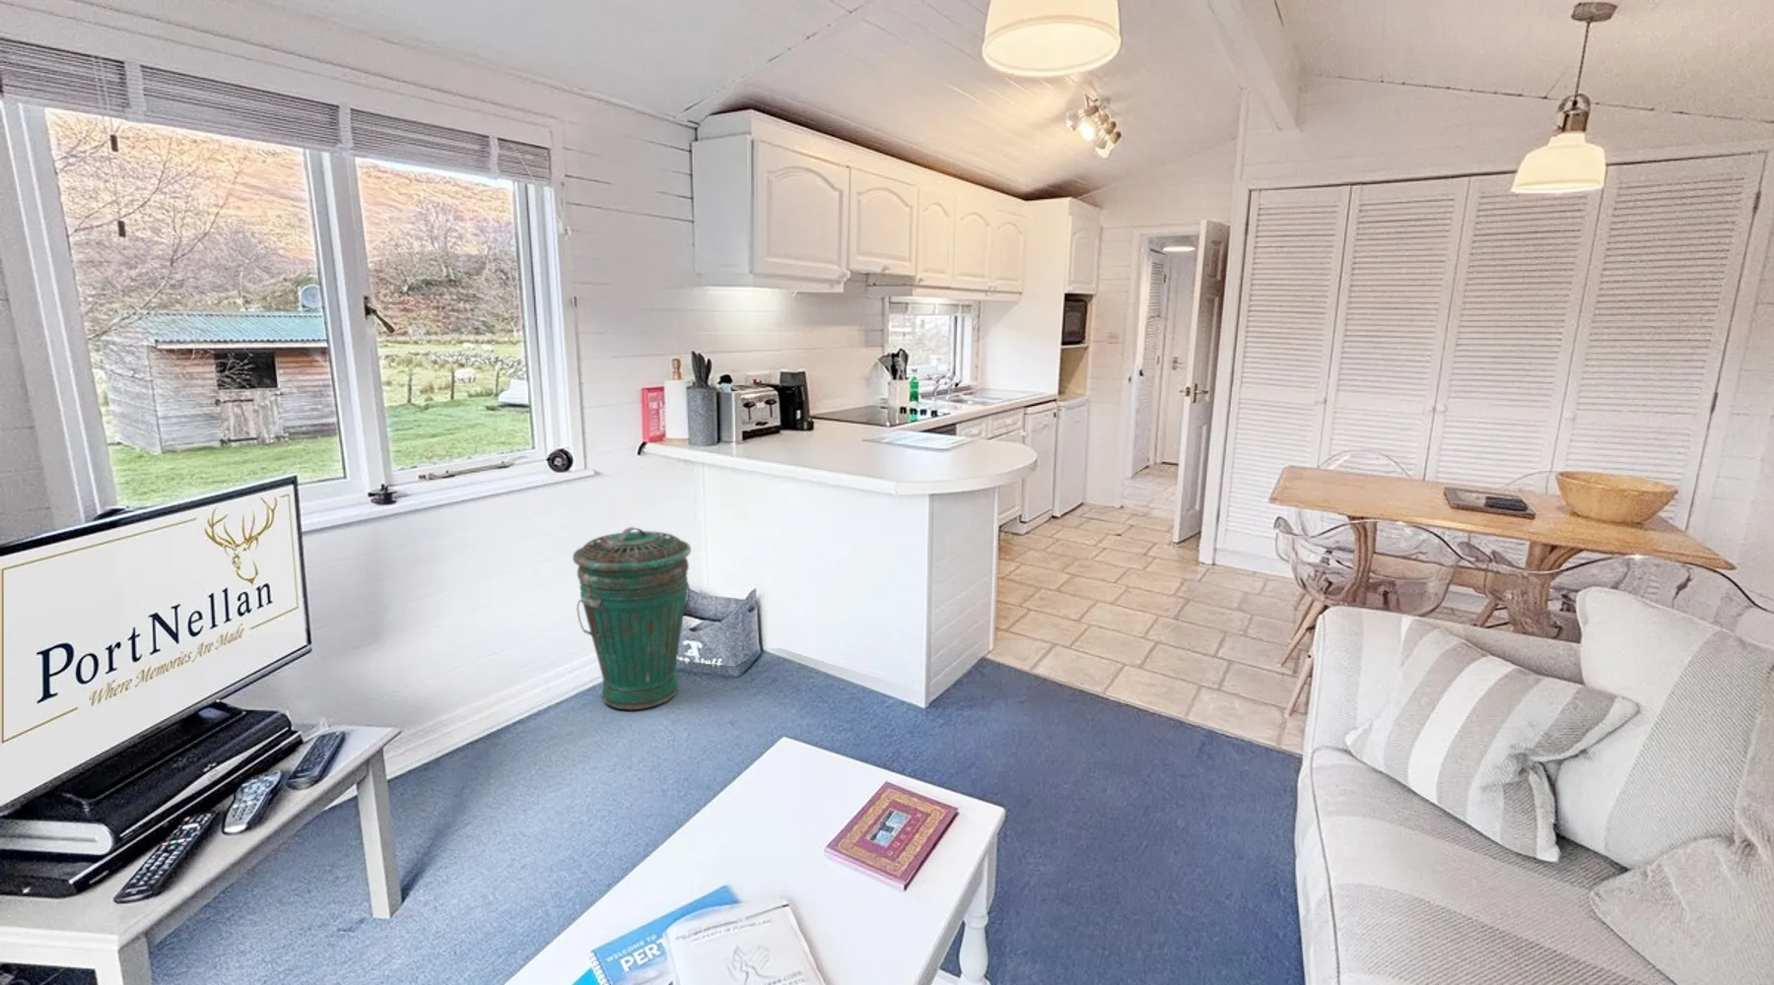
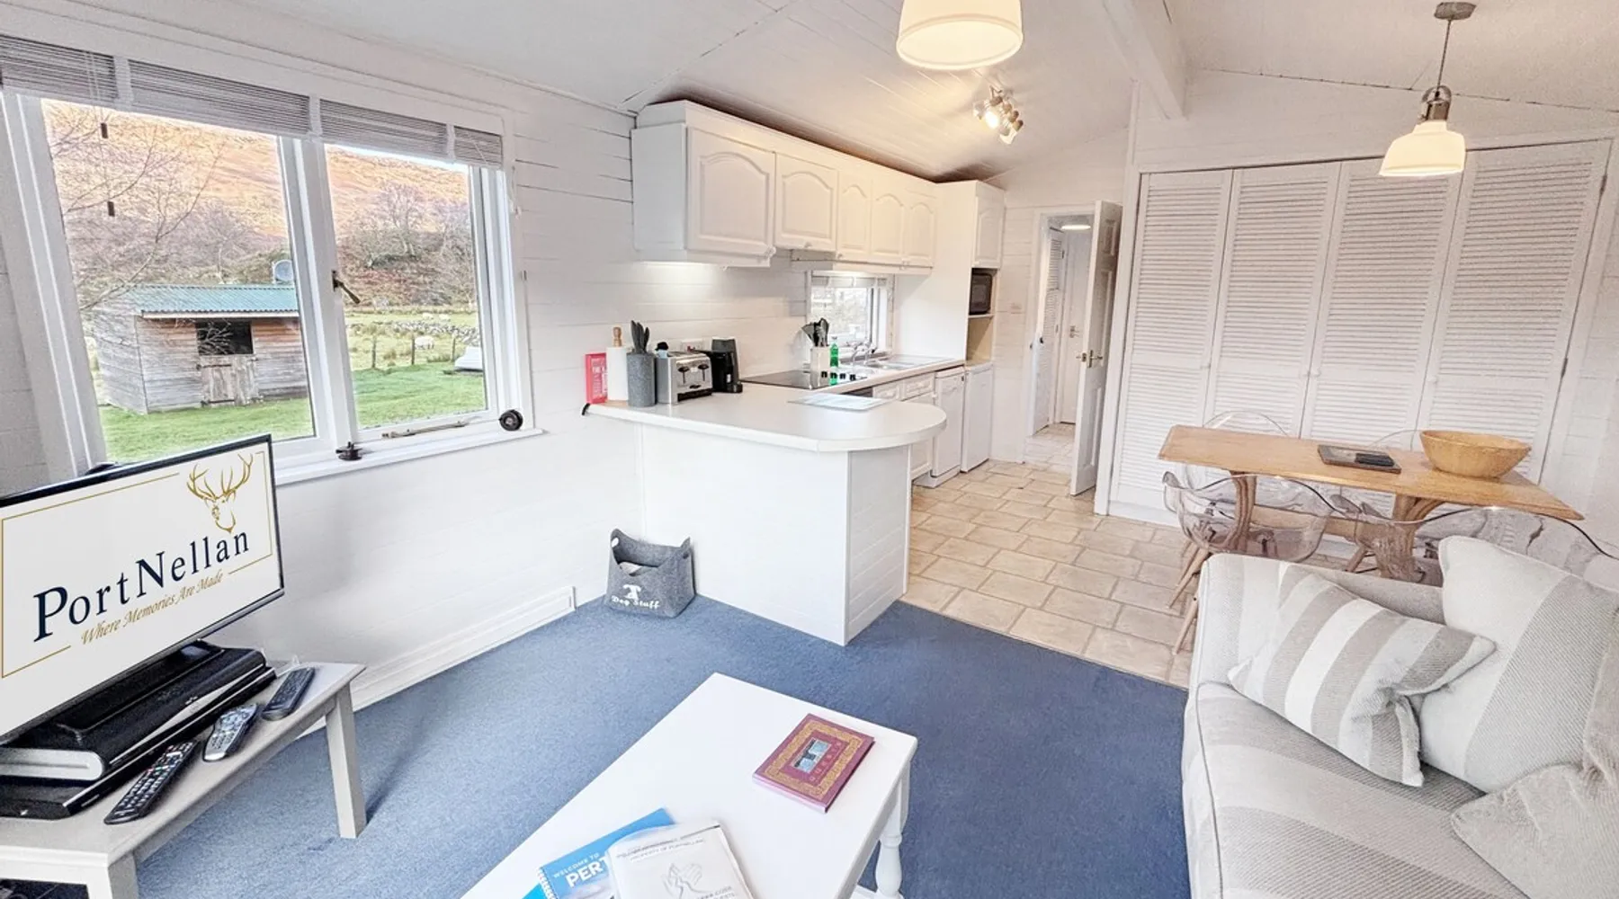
- trash can (636, 611)
